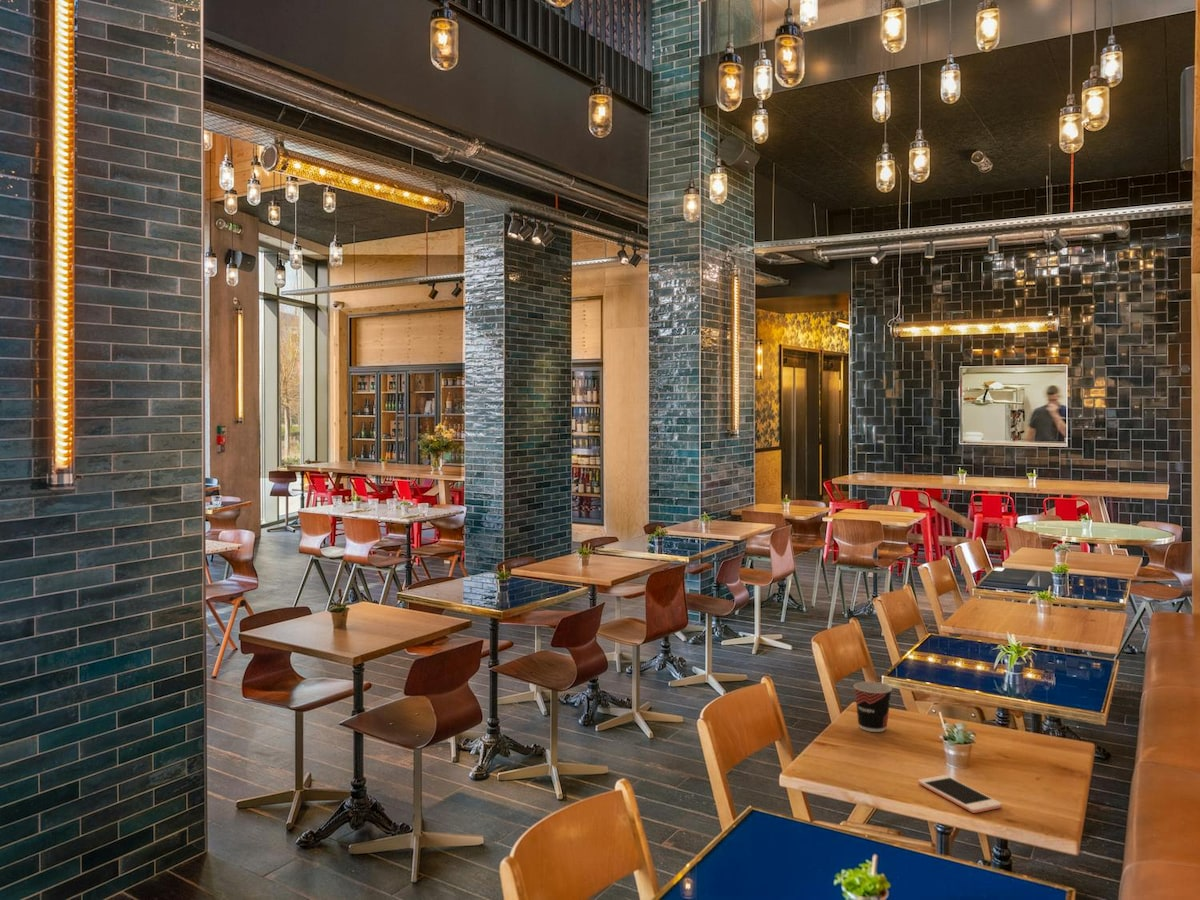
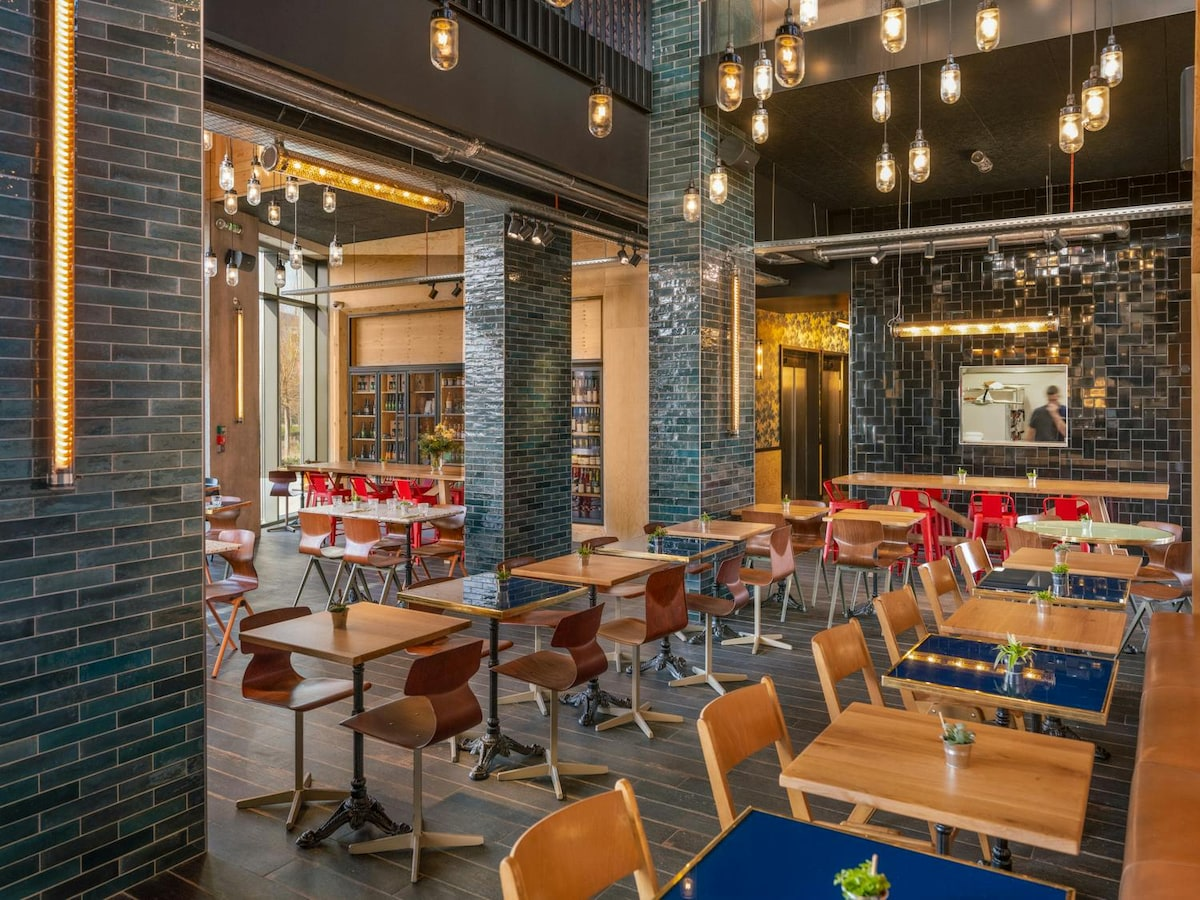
- cell phone (958, 793)
- cup (872, 707)
